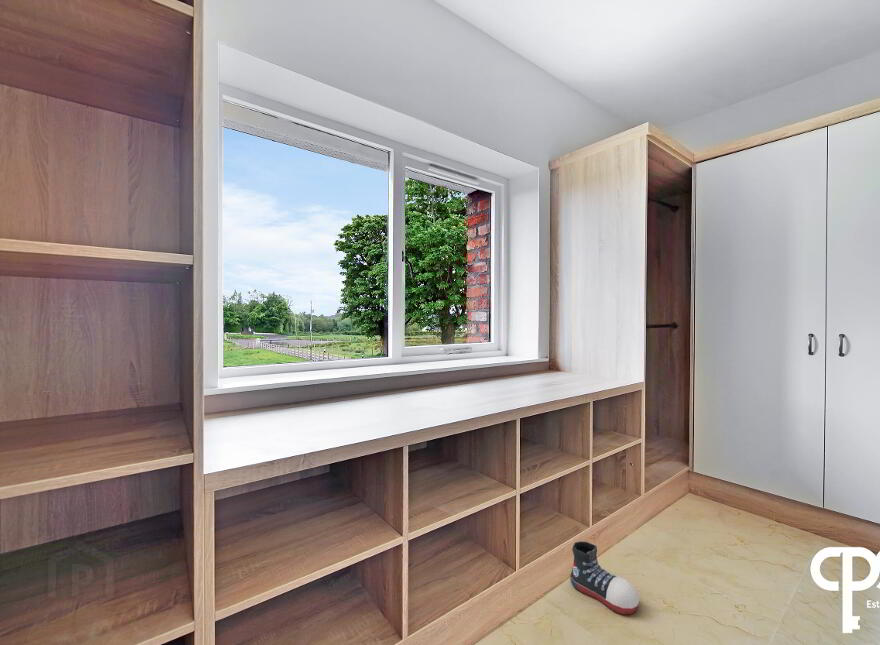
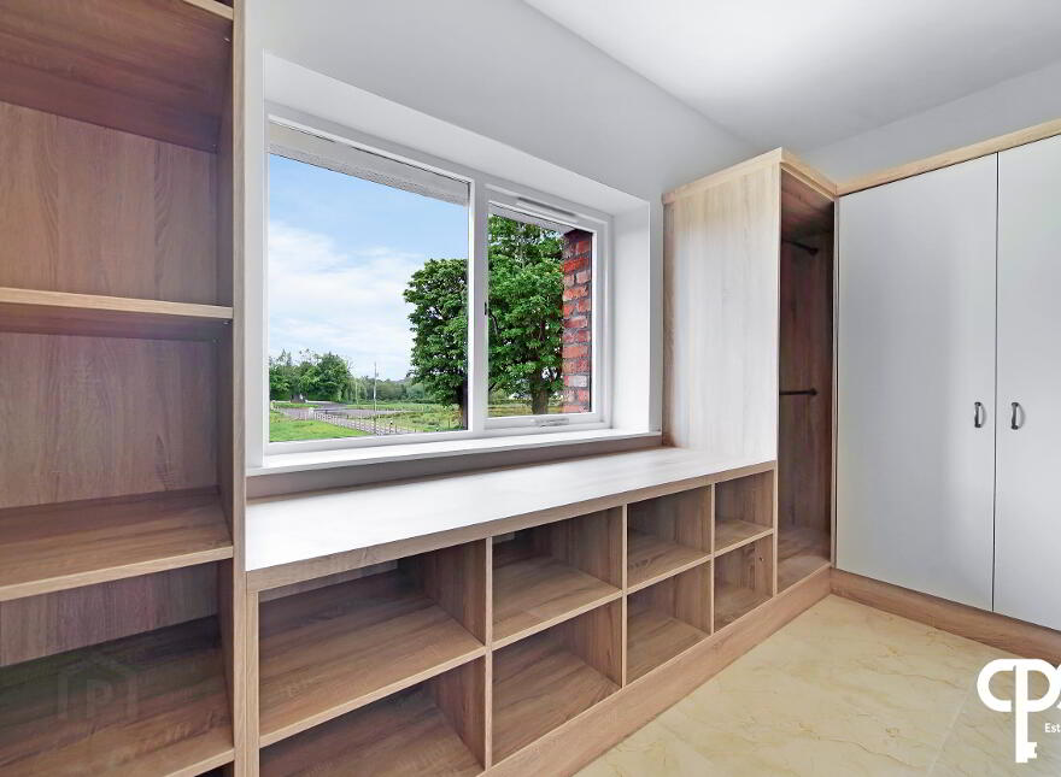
- shoe (603, 573)
